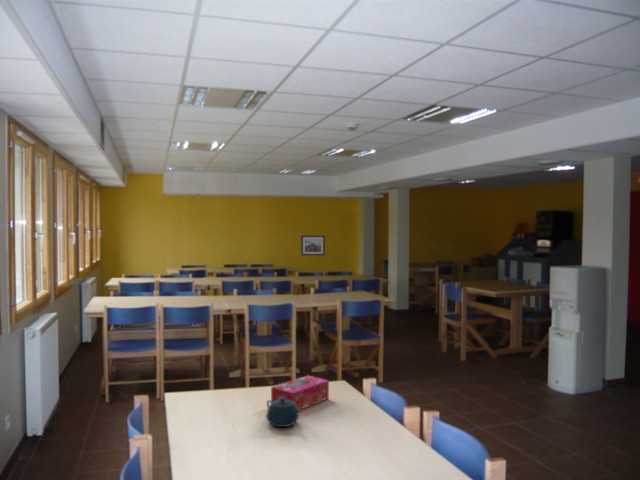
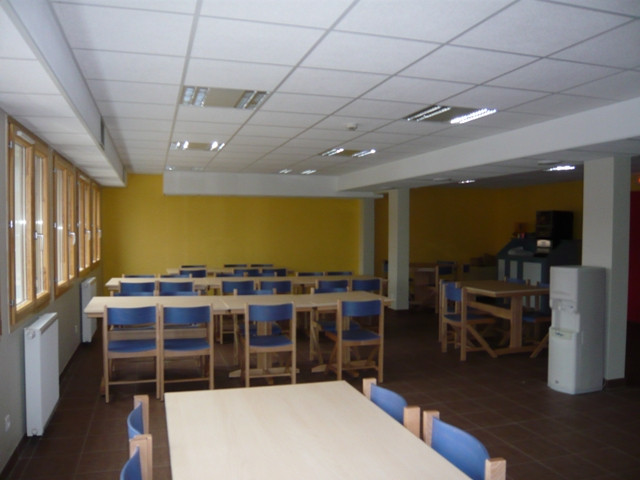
- teapot (283, 411)
- tissue box (300, 392)
- wall art (313, 245)
